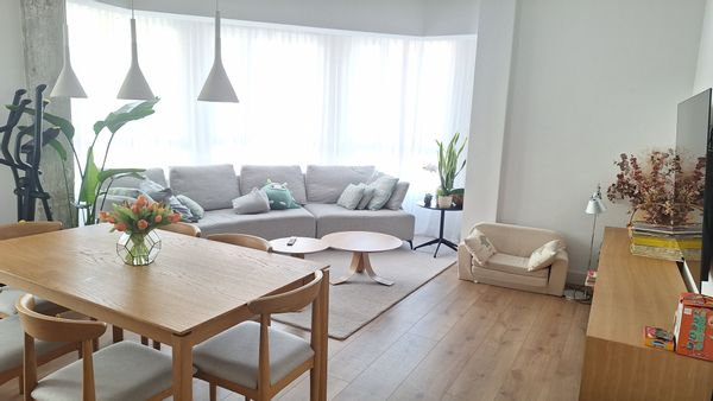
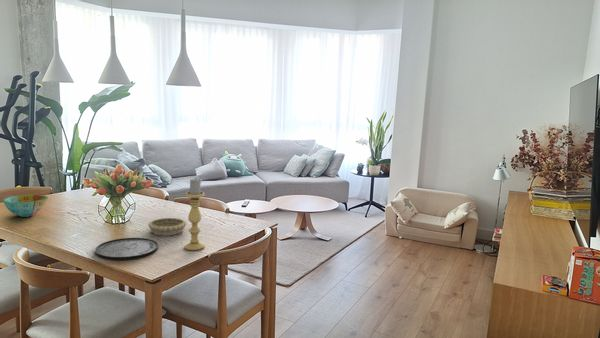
+ bowl (26, 206)
+ candle holder (194, 212)
+ plate (127, 247)
+ decorative bowl (167, 226)
